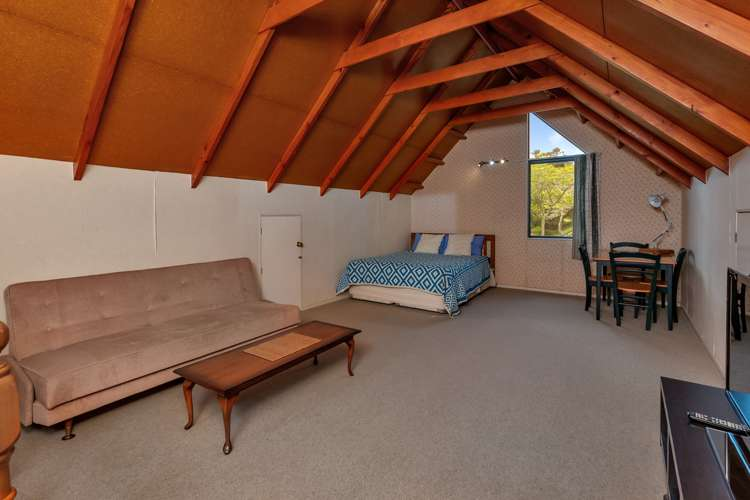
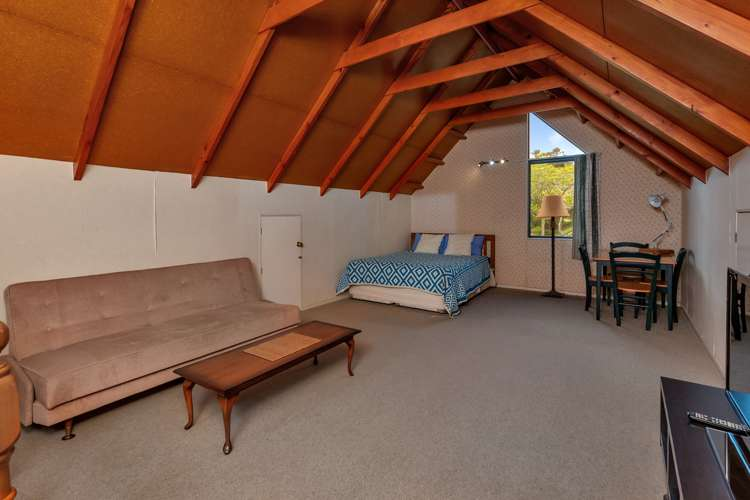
+ lamp (553, 245)
